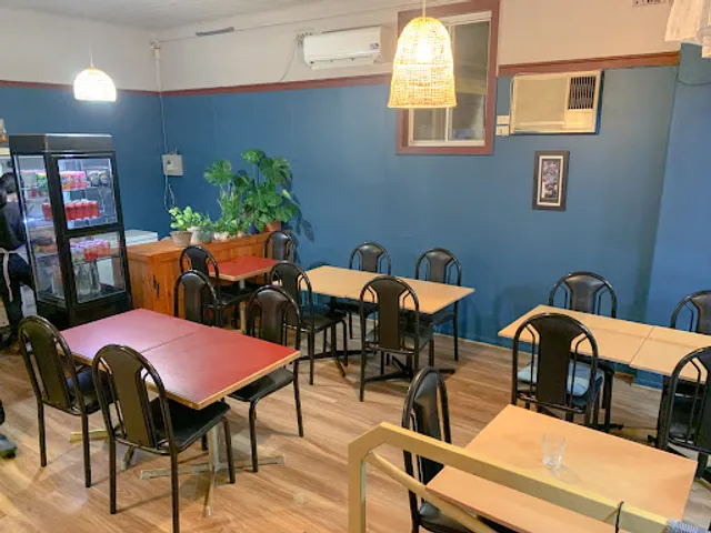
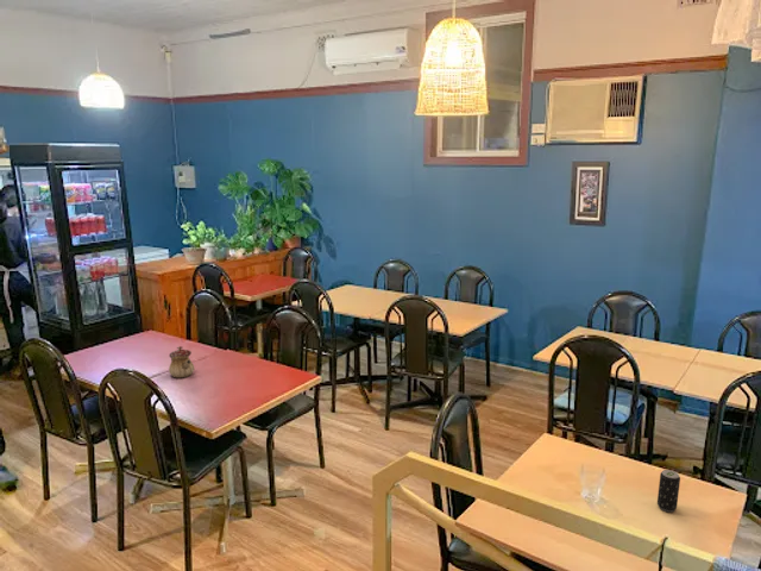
+ beverage can (668, 490)
+ teapot (180, 359)
